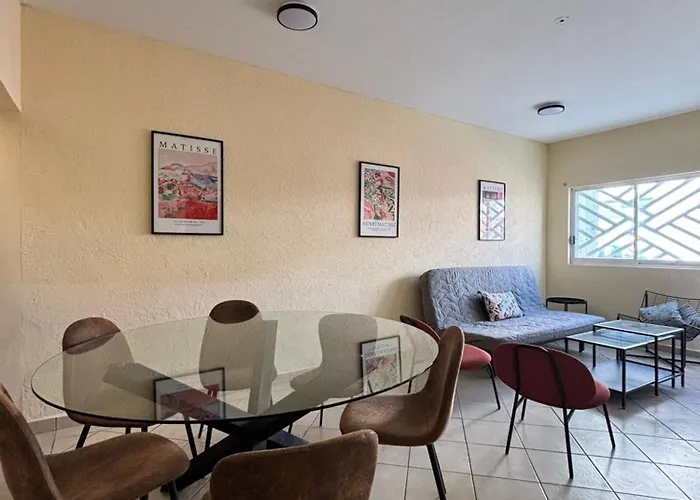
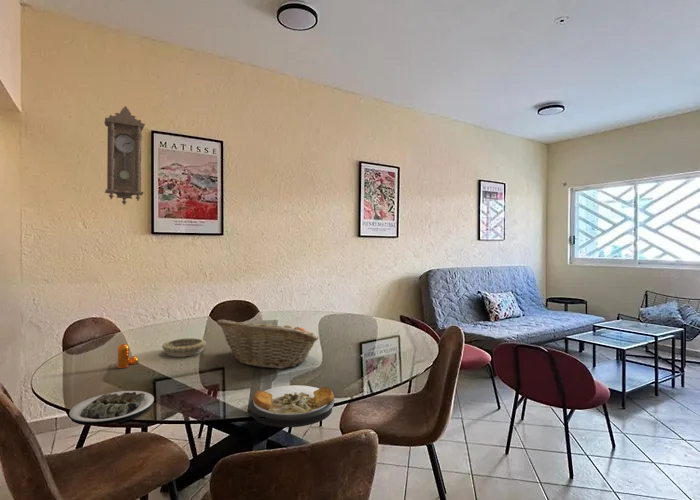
+ decorative bowl (184, 347)
+ fruit basket (267, 338)
+ plate (113, 404)
+ pendulum clock (124, 156)
+ pepper shaker (128, 353)
+ plate (292, 400)
